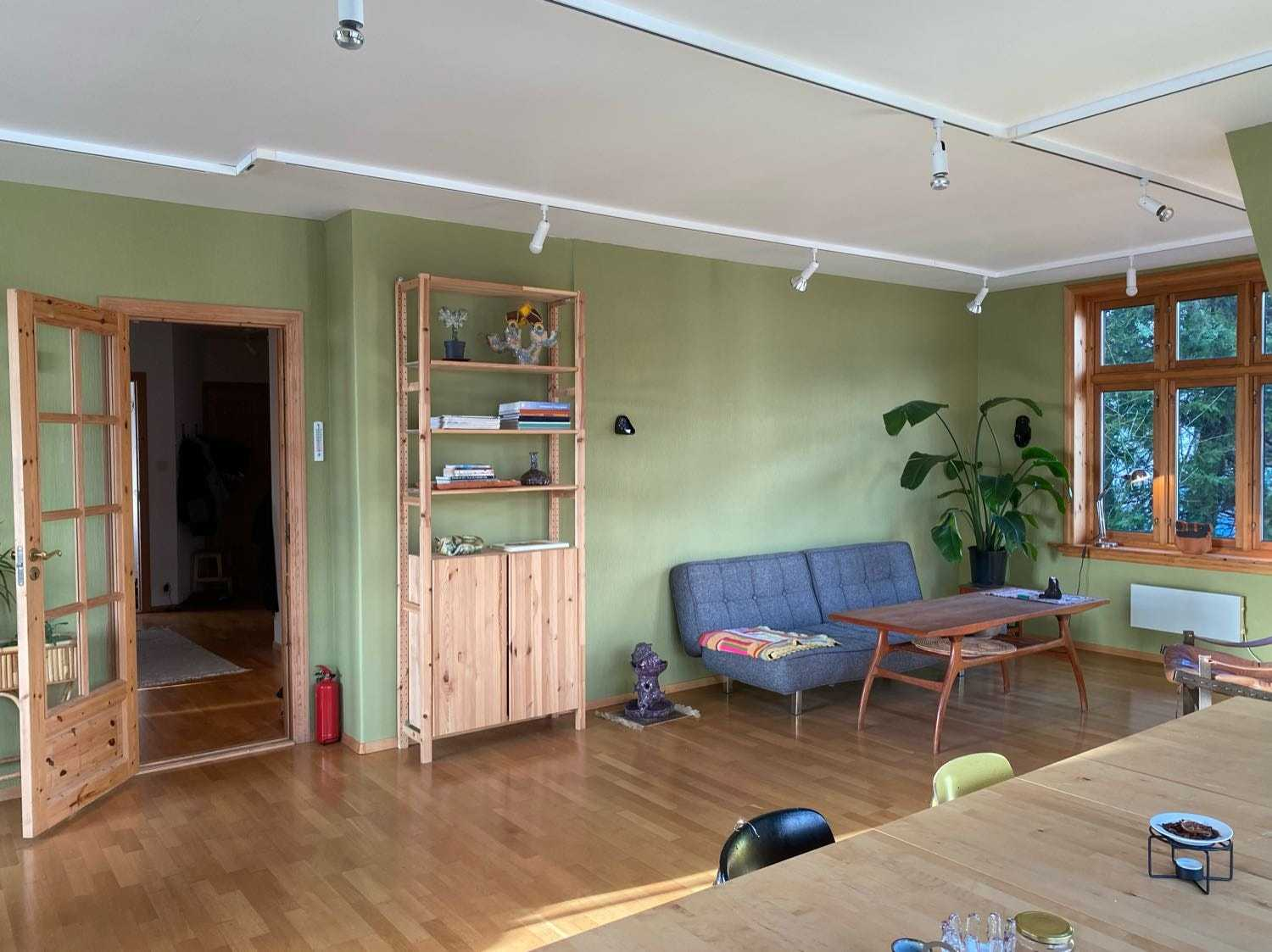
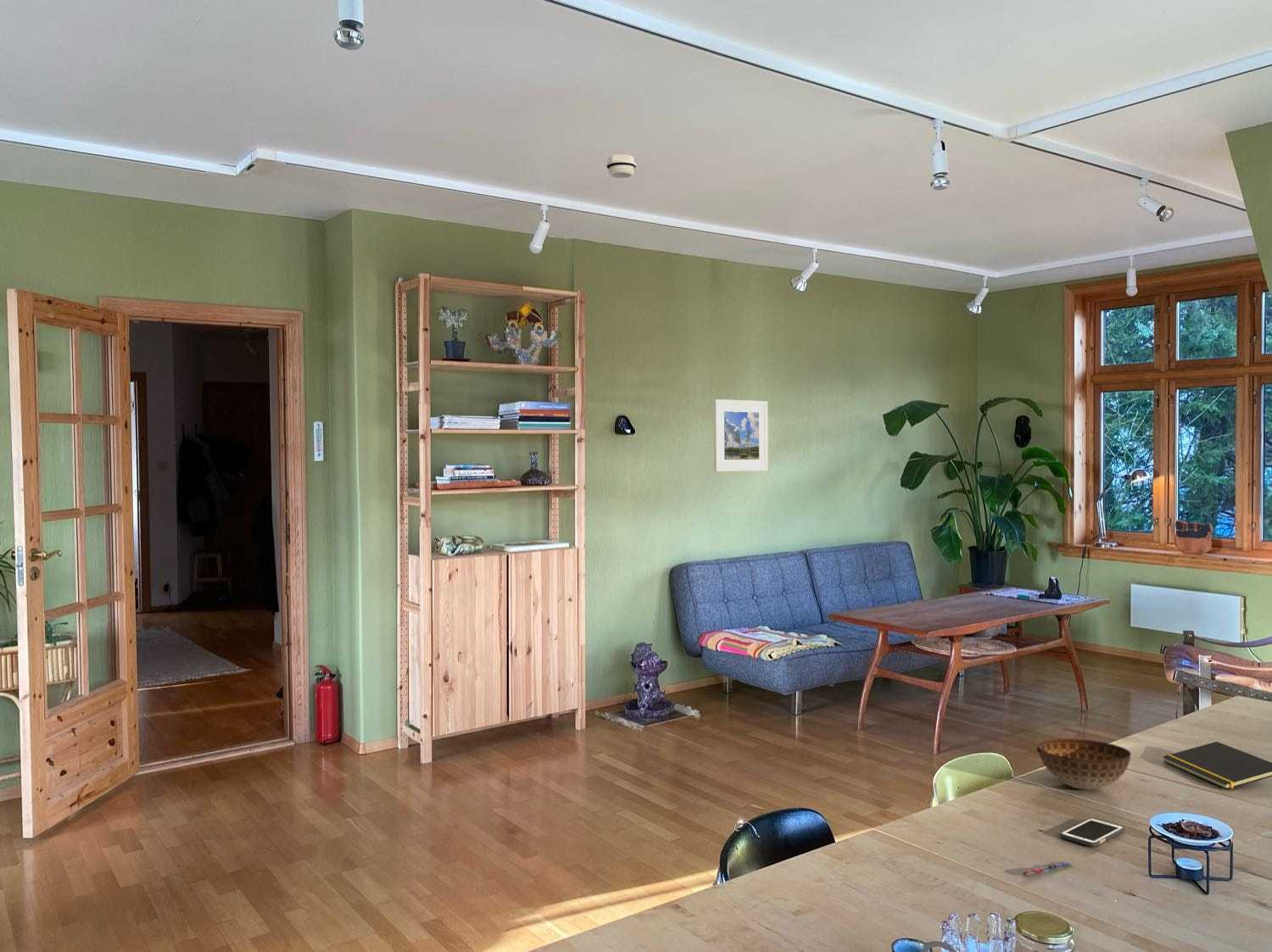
+ pen (1048, 867)
+ cell phone (1092, 832)
+ smoke detector (621, 166)
+ notepad (1221, 764)
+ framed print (741, 436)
+ bowl (1083, 767)
